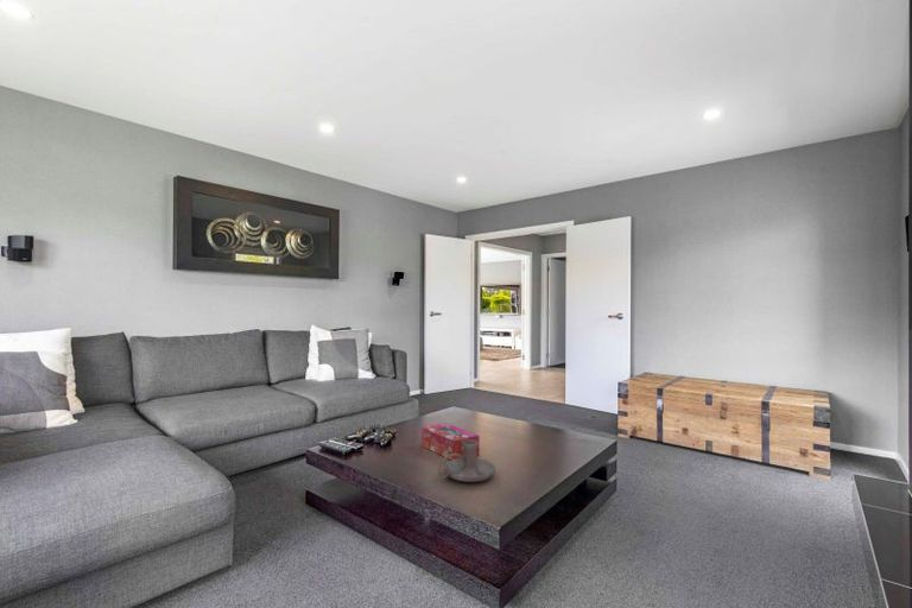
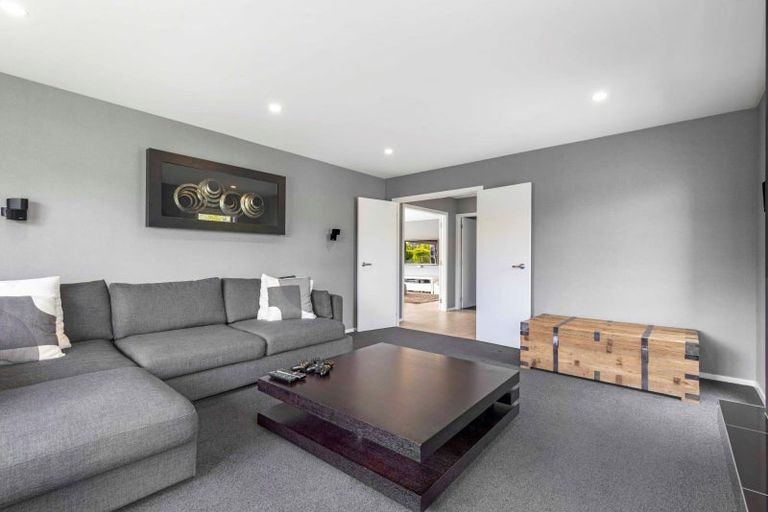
- tissue box (449, 441)
- candle holder (464, 460)
